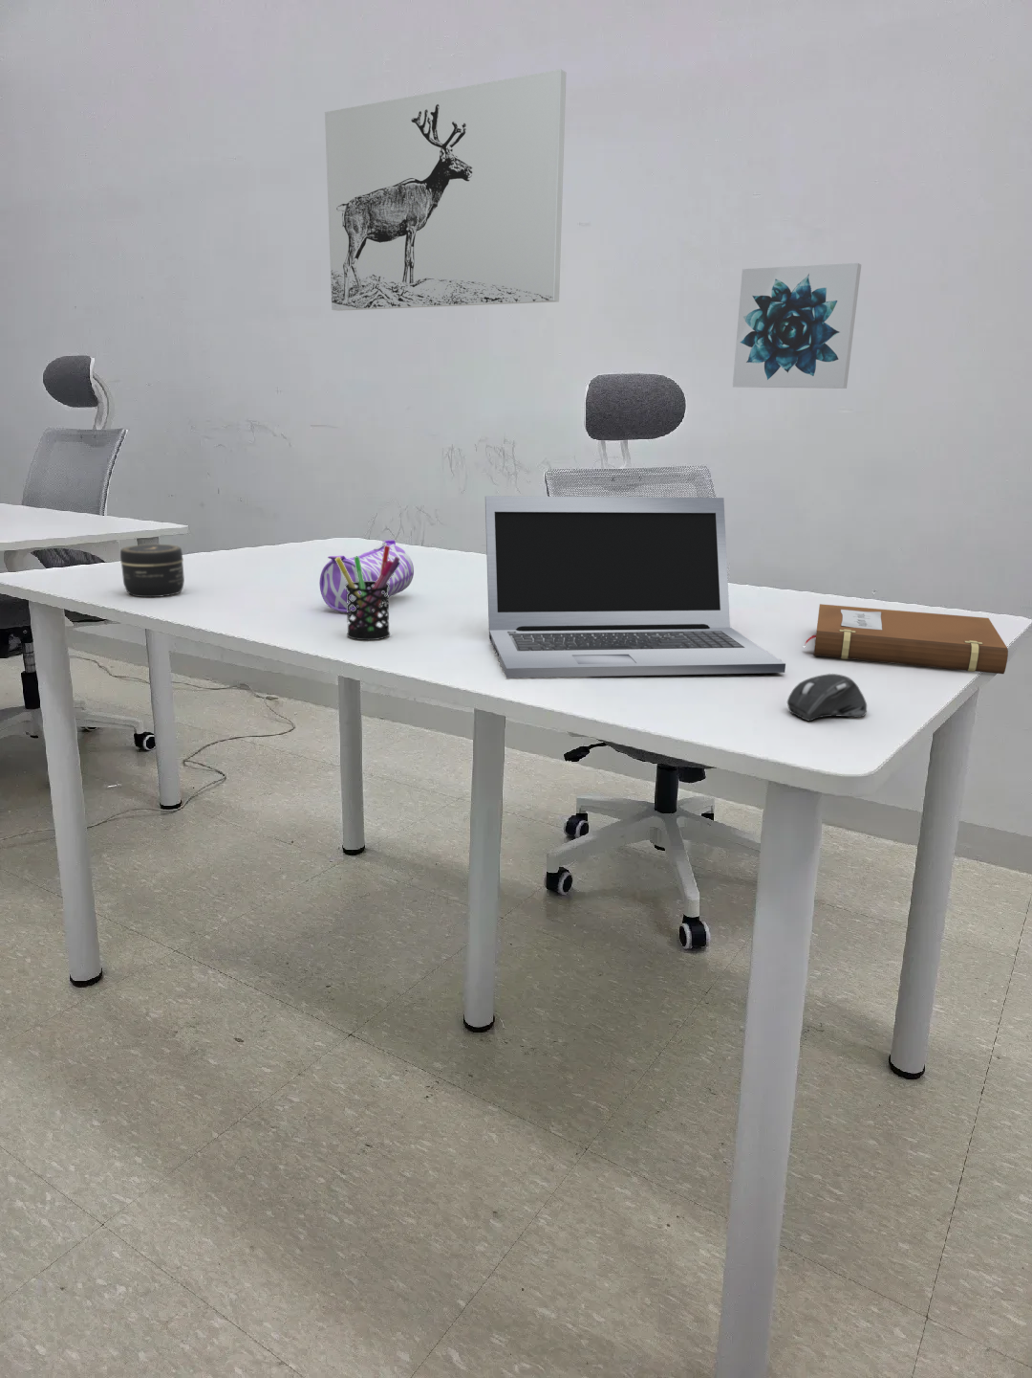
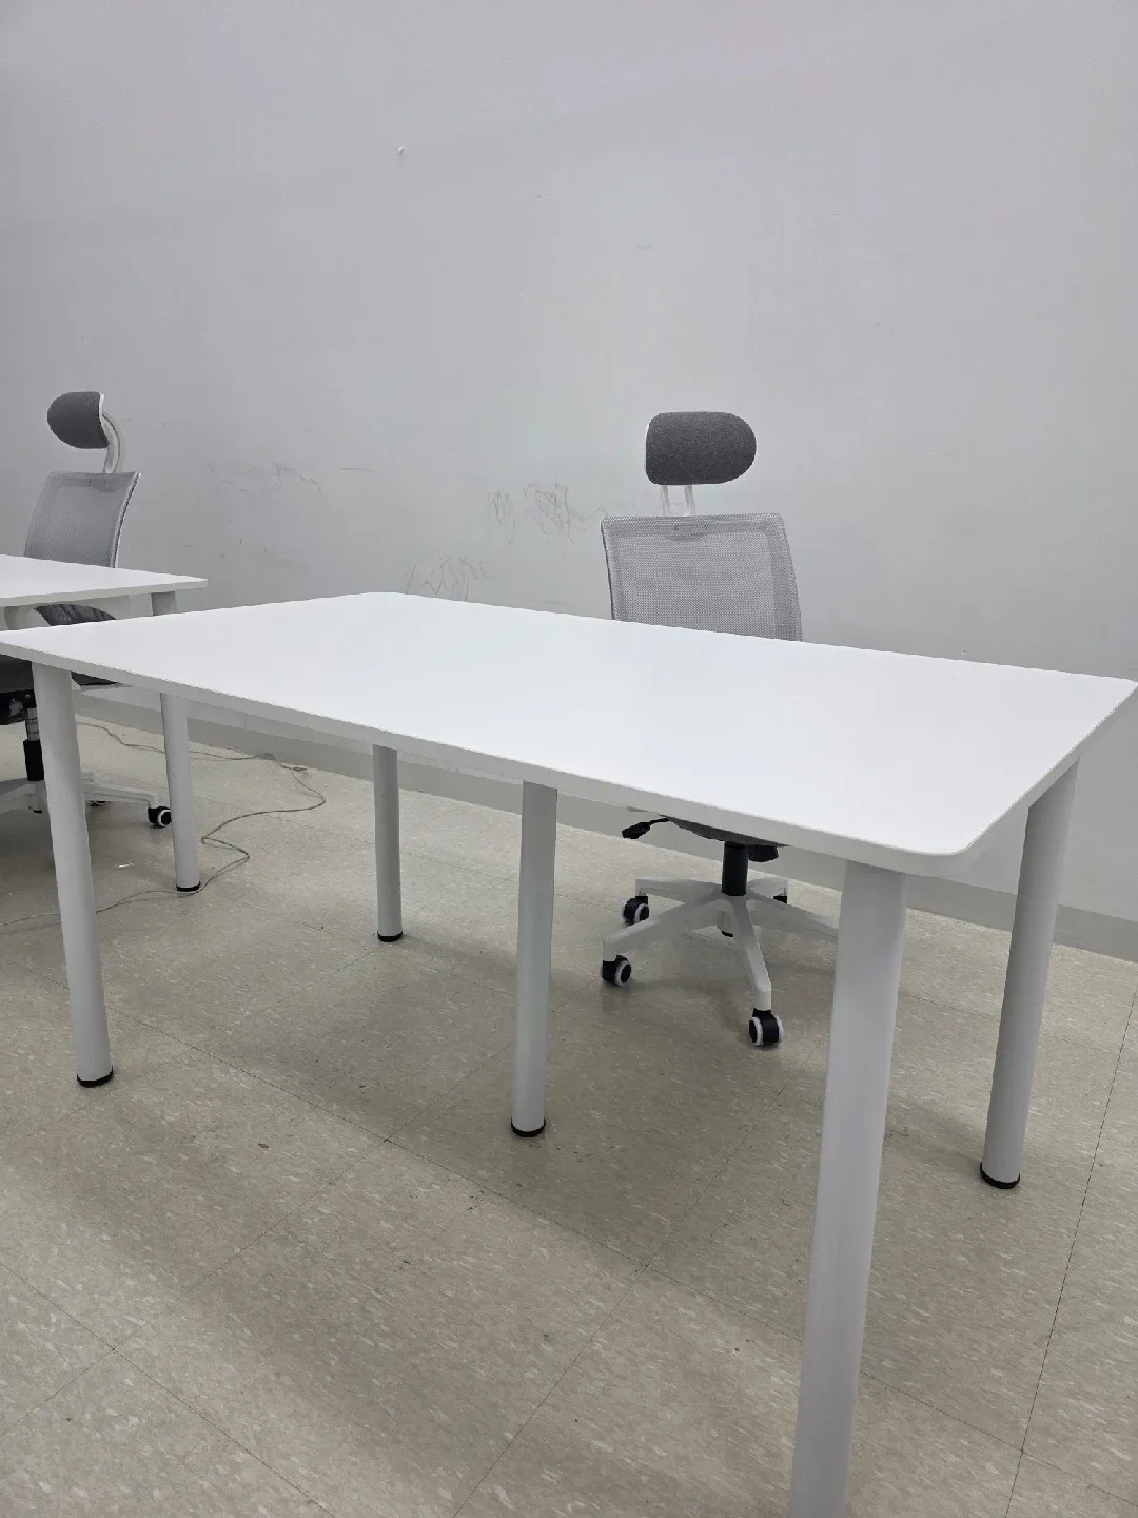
- laptop (624, 579)
- pencil case (369, 574)
- computer mouse (831, 693)
- jar (153, 570)
- notebook (899, 636)
- pen holder (367, 590)
- wall art (437, 203)
- wall art (795, 329)
